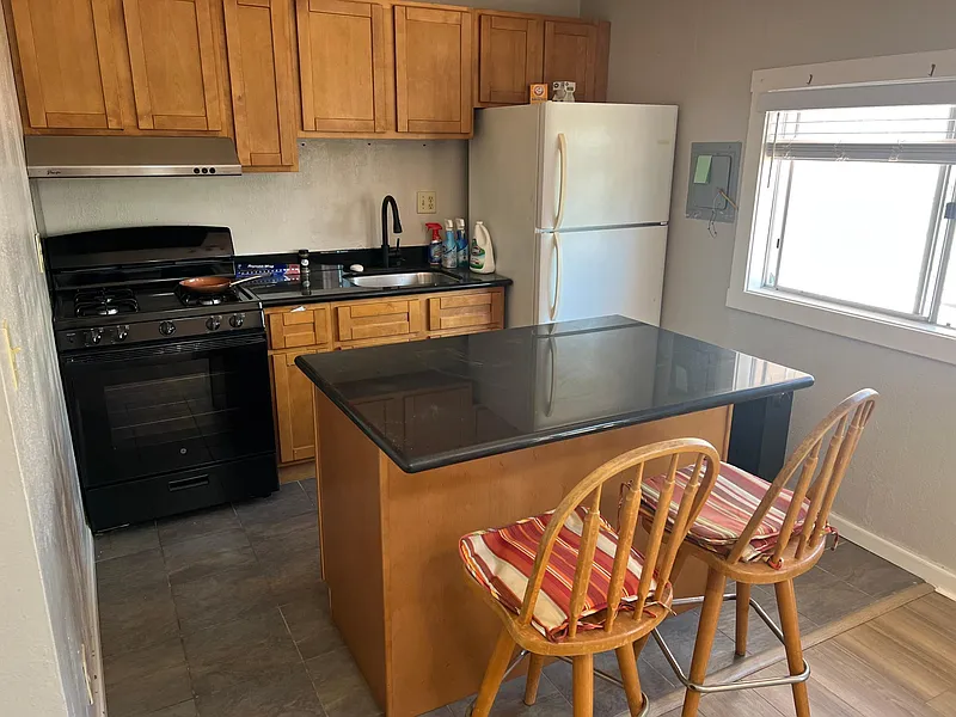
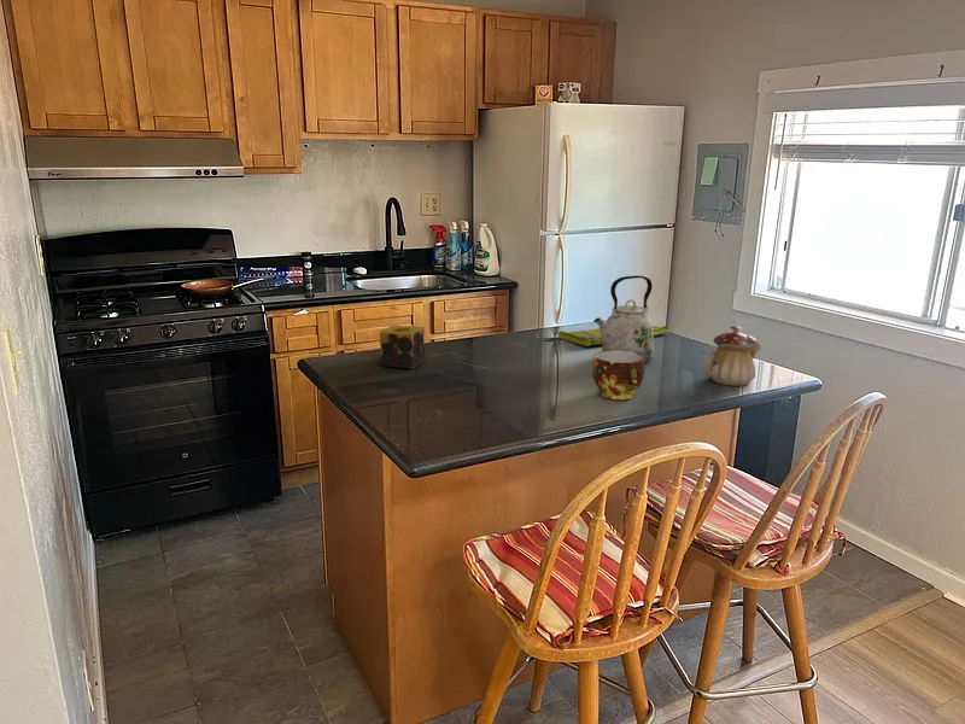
+ kettle (621, 320)
+ candle (403, 346)
+ teapot (730, 352)
+ cup (620, 376)
+ dish towel (602, 338)
